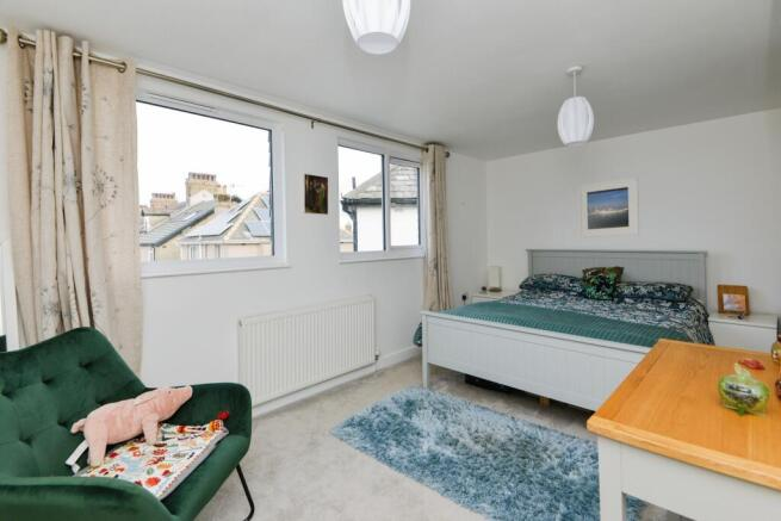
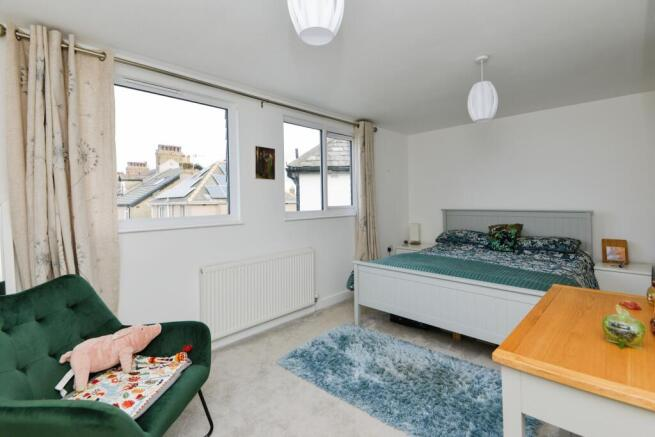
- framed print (607, 209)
